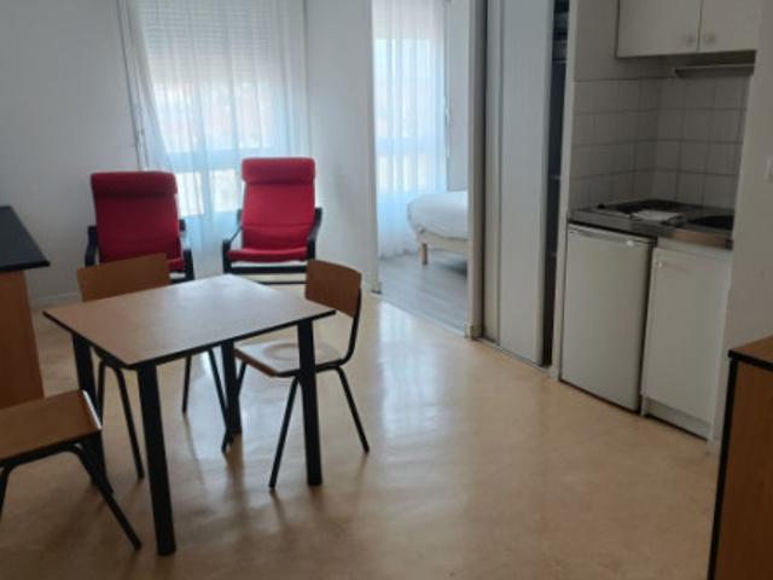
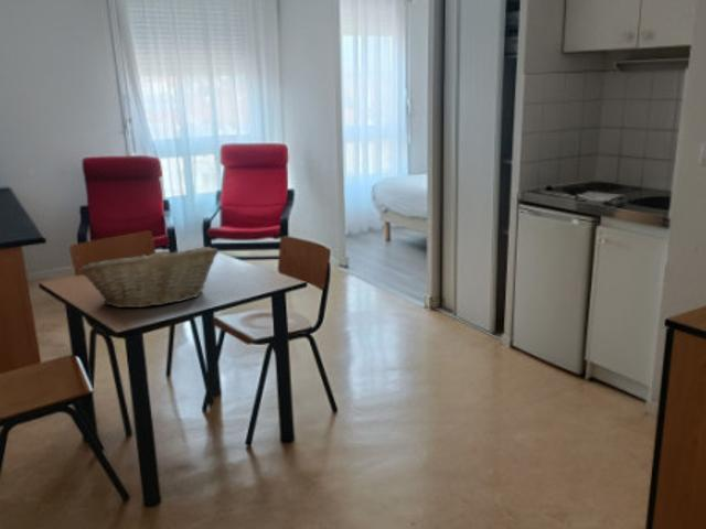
+ fruit basket (151, 271)
